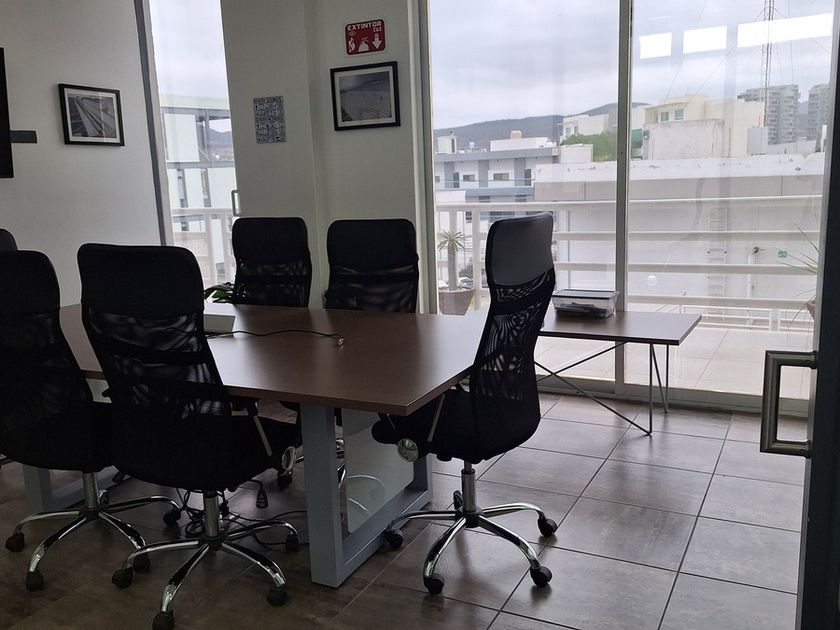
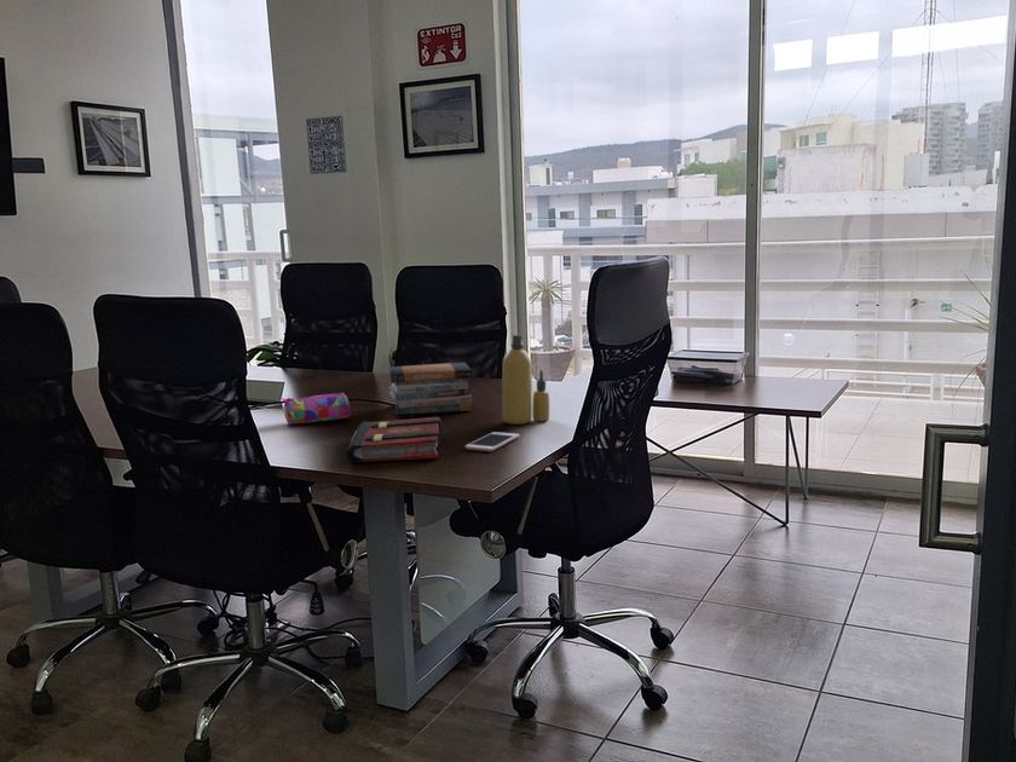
+ book (396, 438)
+ pencil case (316, 408)
+ cell phone (492, 440)
+ bottle (524, 379)
+ book stack (429, 388)
